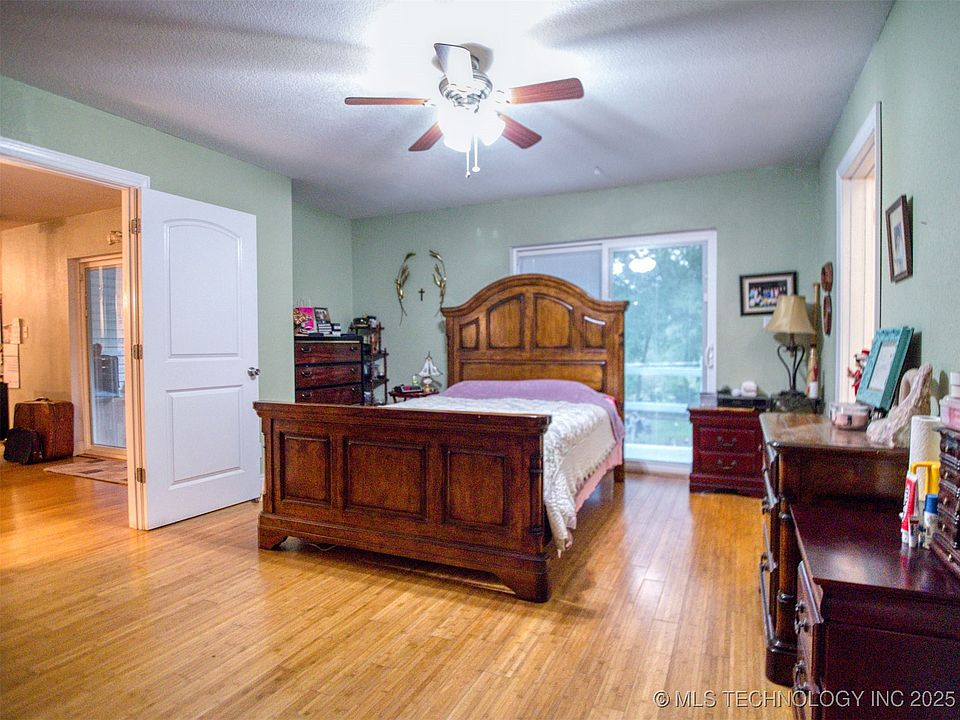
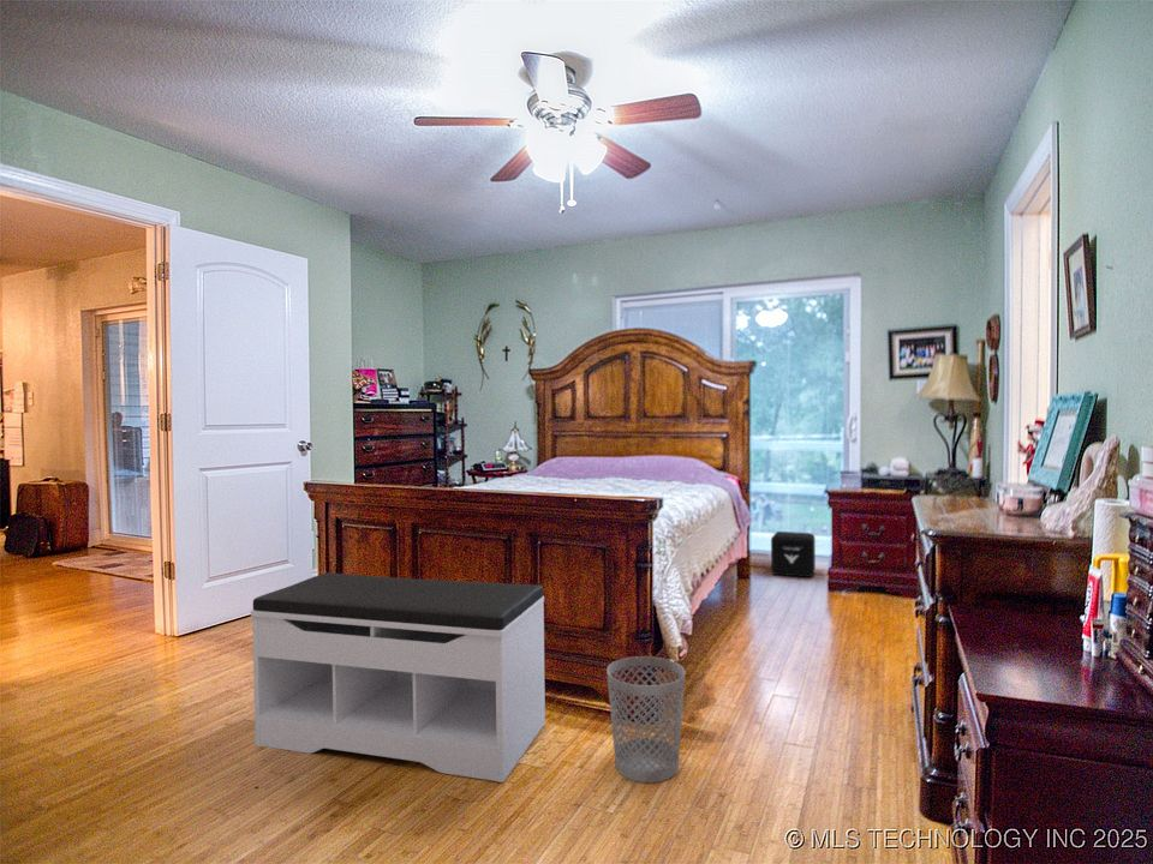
+ air purifier (793, 553)
+ bench (402, 662)
+ wastebasket (646, 718)
